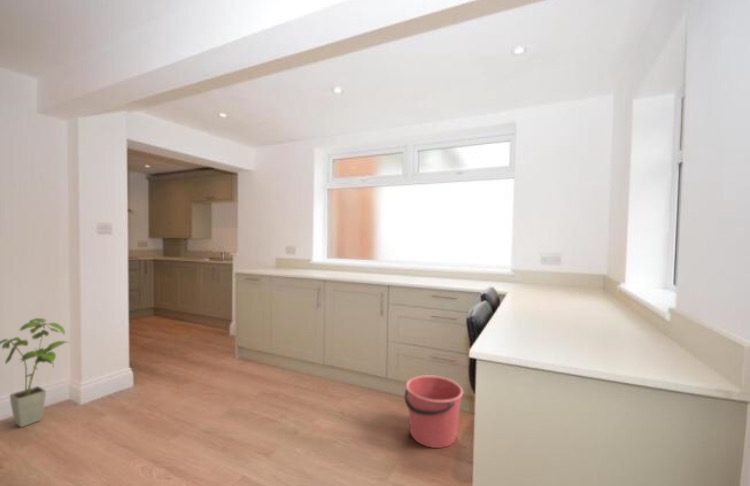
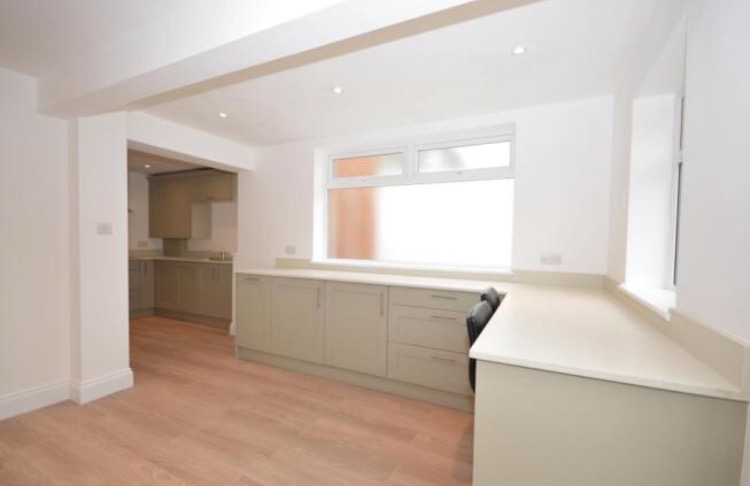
- house plant (36, 368)
- bucket (433, 410)
